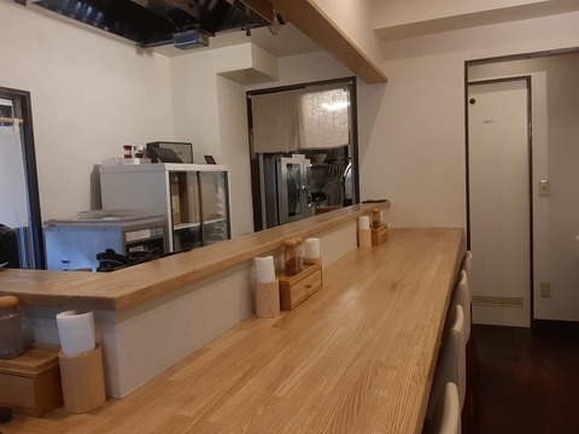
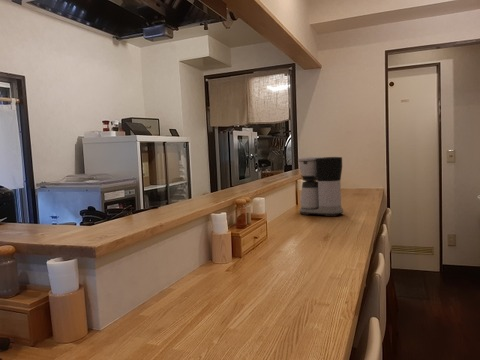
+ coffee maker (321, 184)
